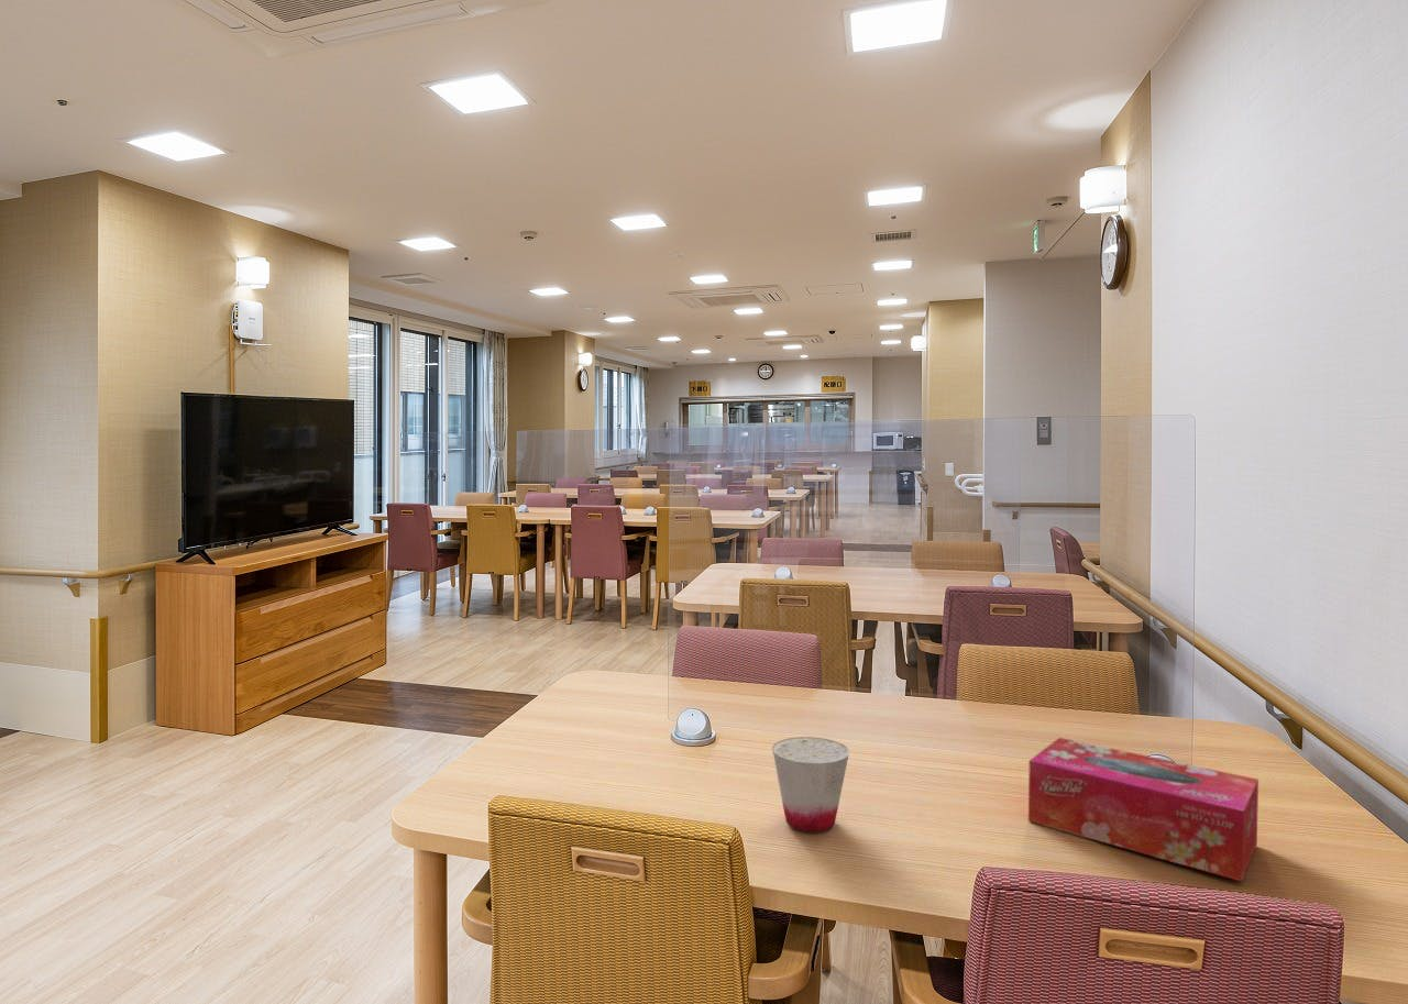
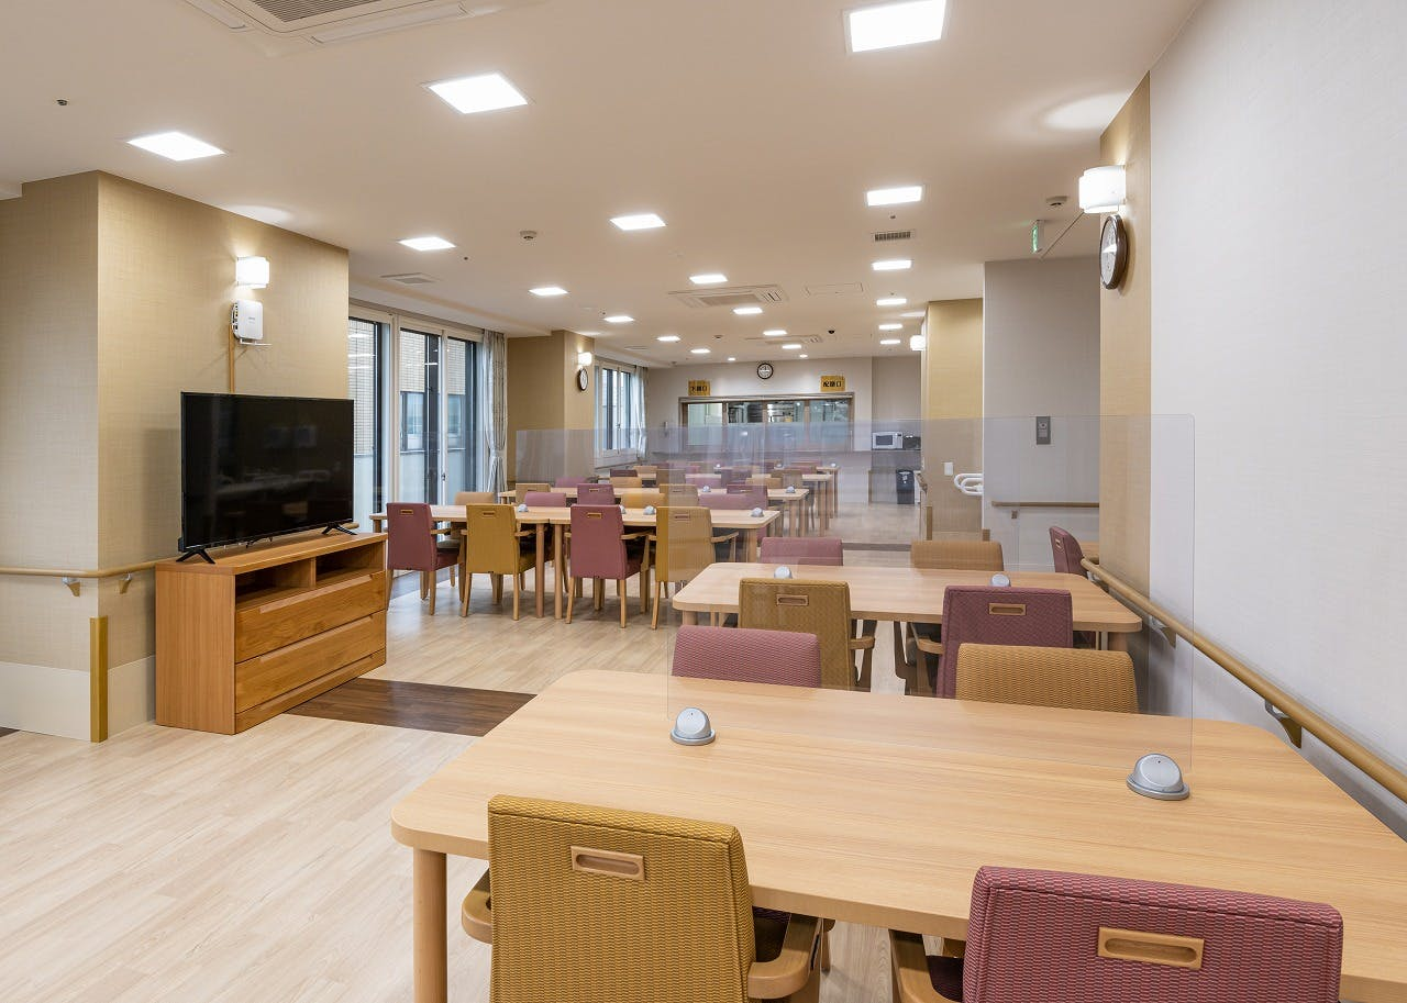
- tissue box (1140, 801)
- cup (810, 785)
